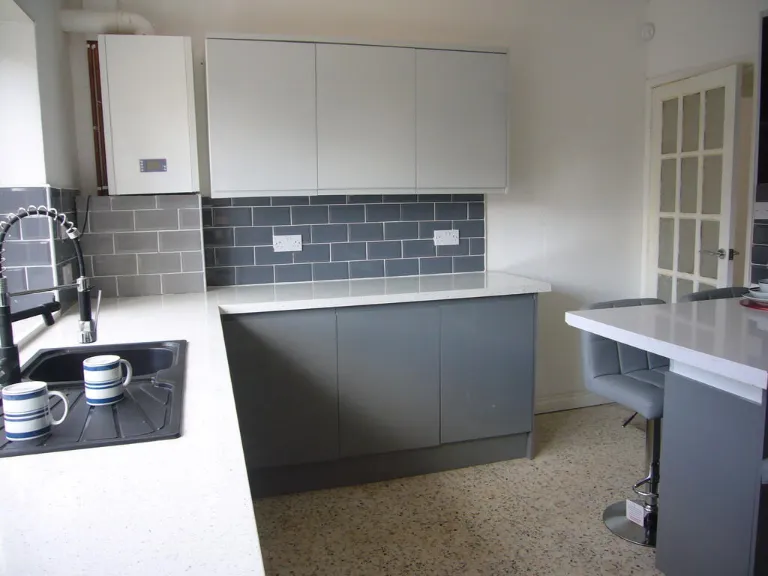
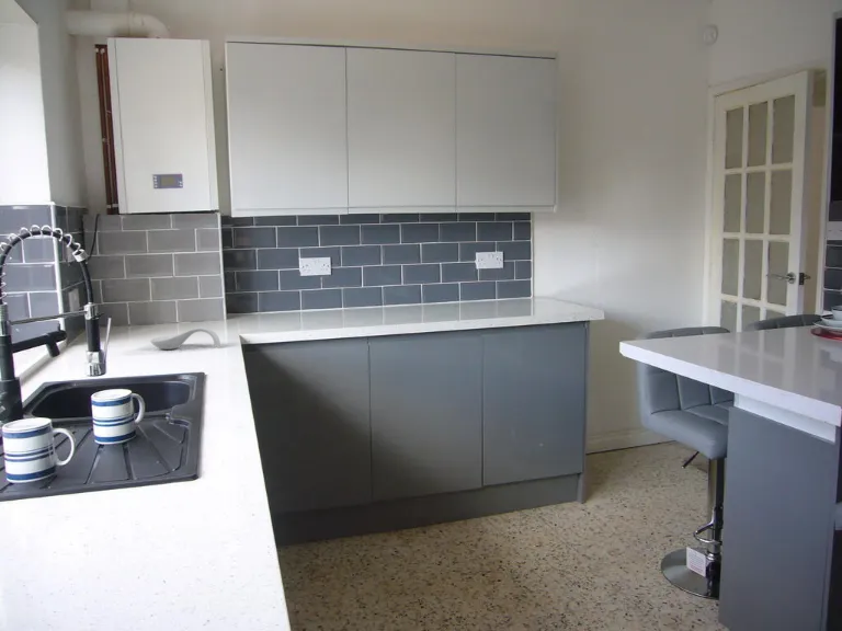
+ spoon rest (184, 337)
